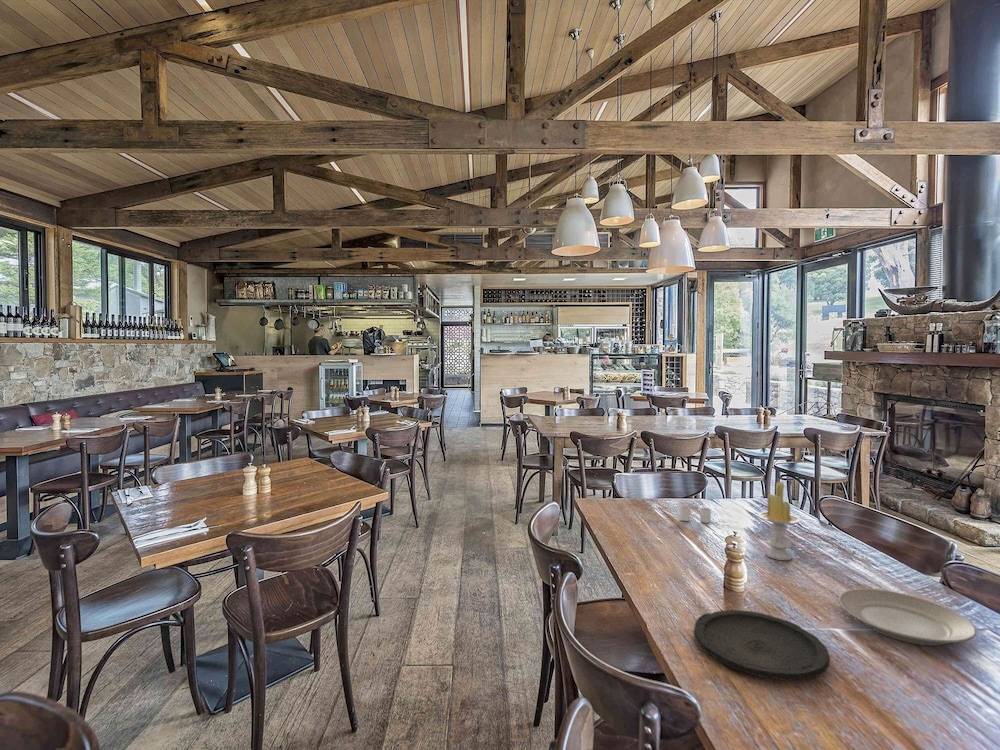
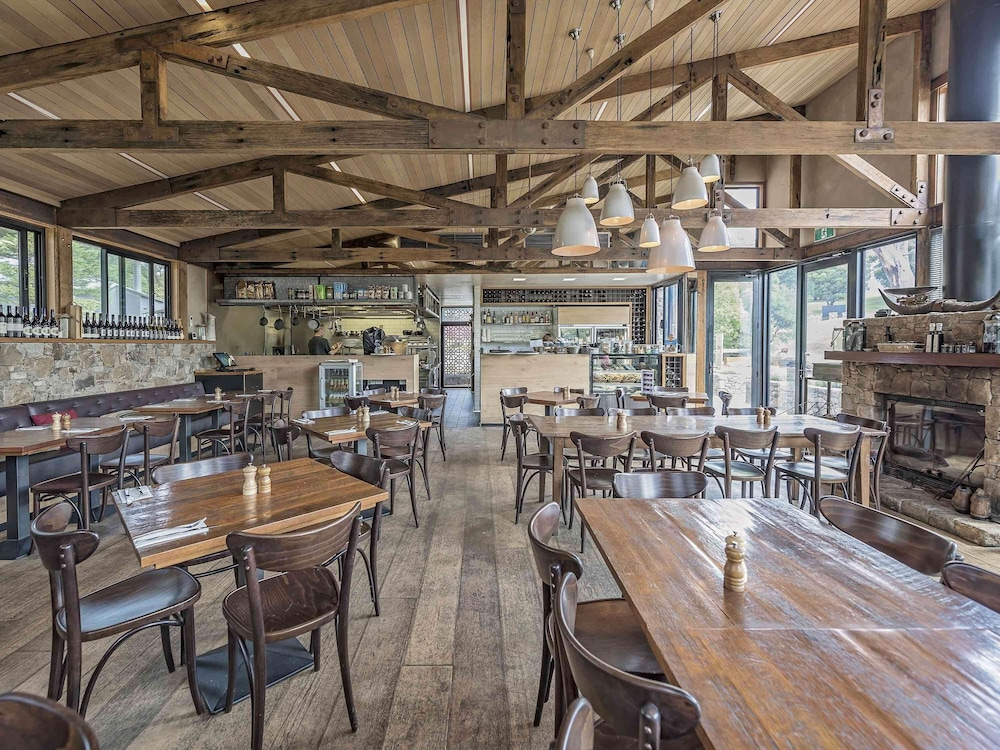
- plate (758, 642)
- plate (902, 619)
- candle (778, 519)
- drinking glass (700, 514)
